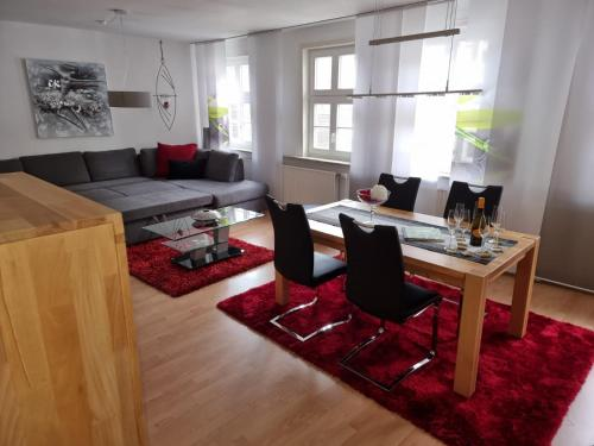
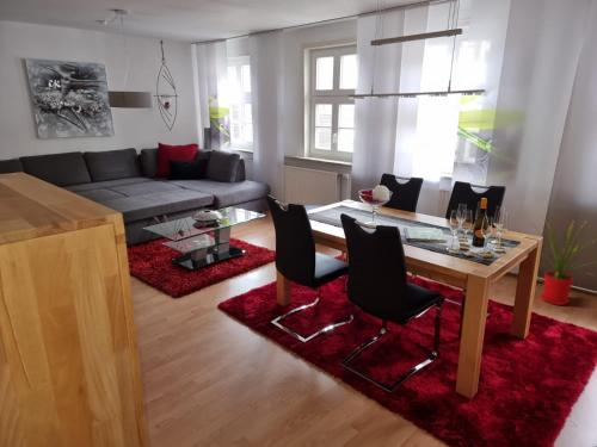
+ house plant (561, 260)
